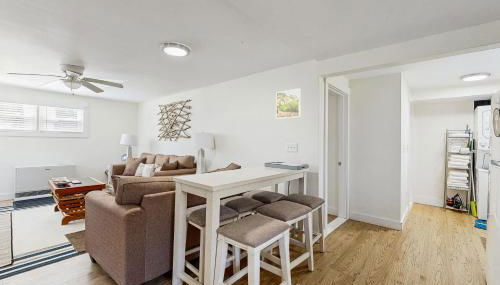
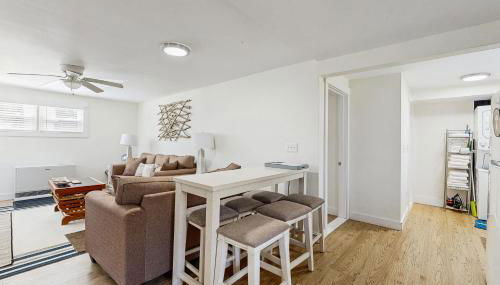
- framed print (287, 104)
